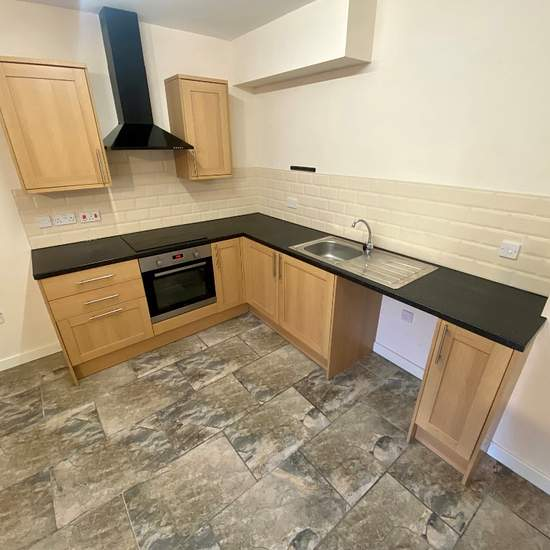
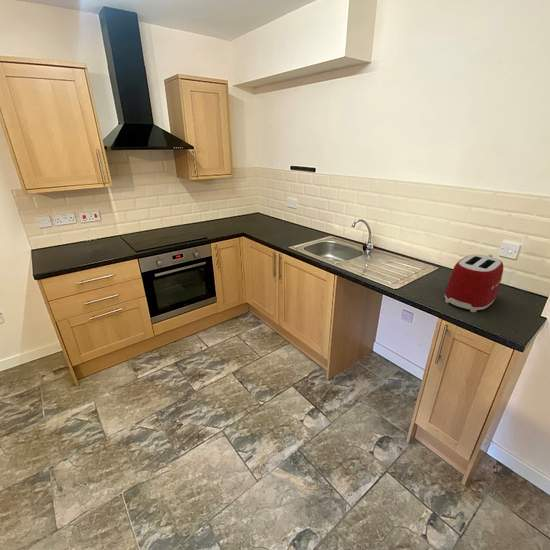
+ toaster (475, 280)
